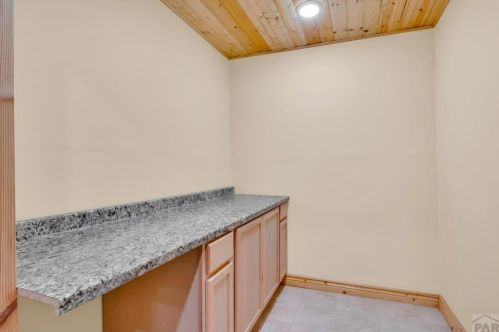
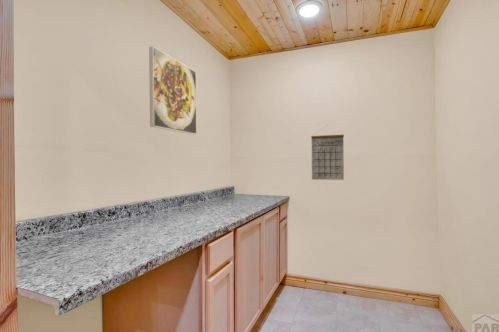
+ calendar (327, 152)
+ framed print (175, 95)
